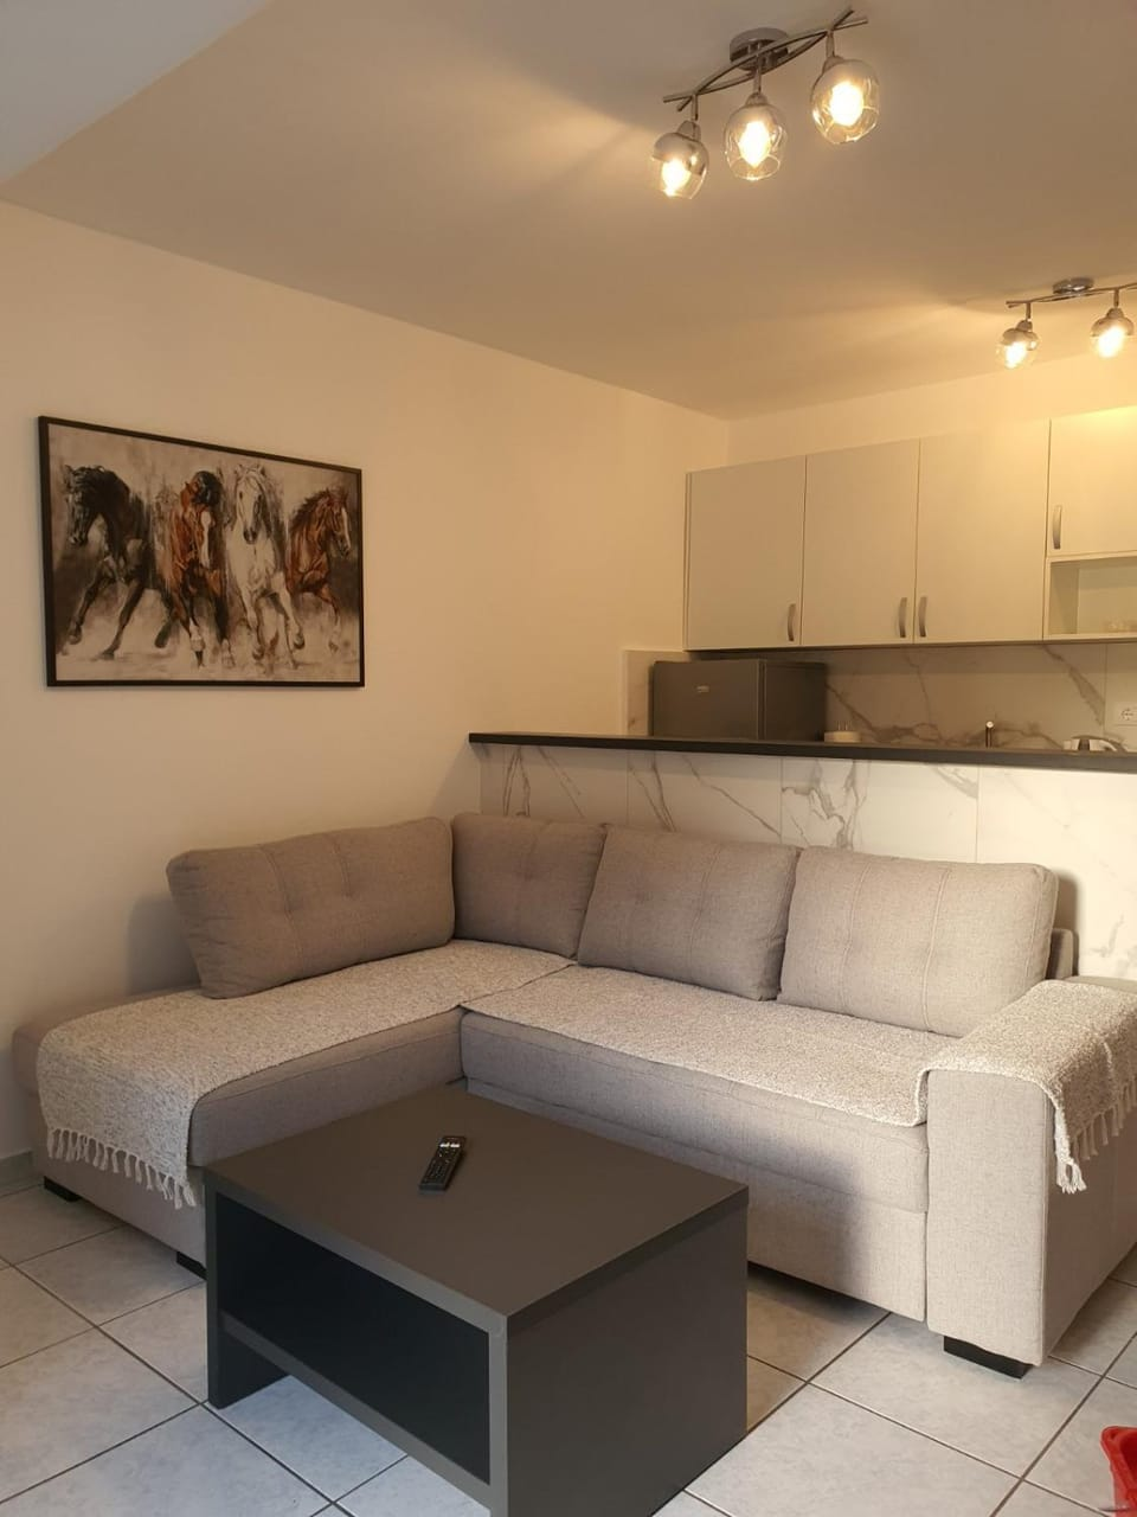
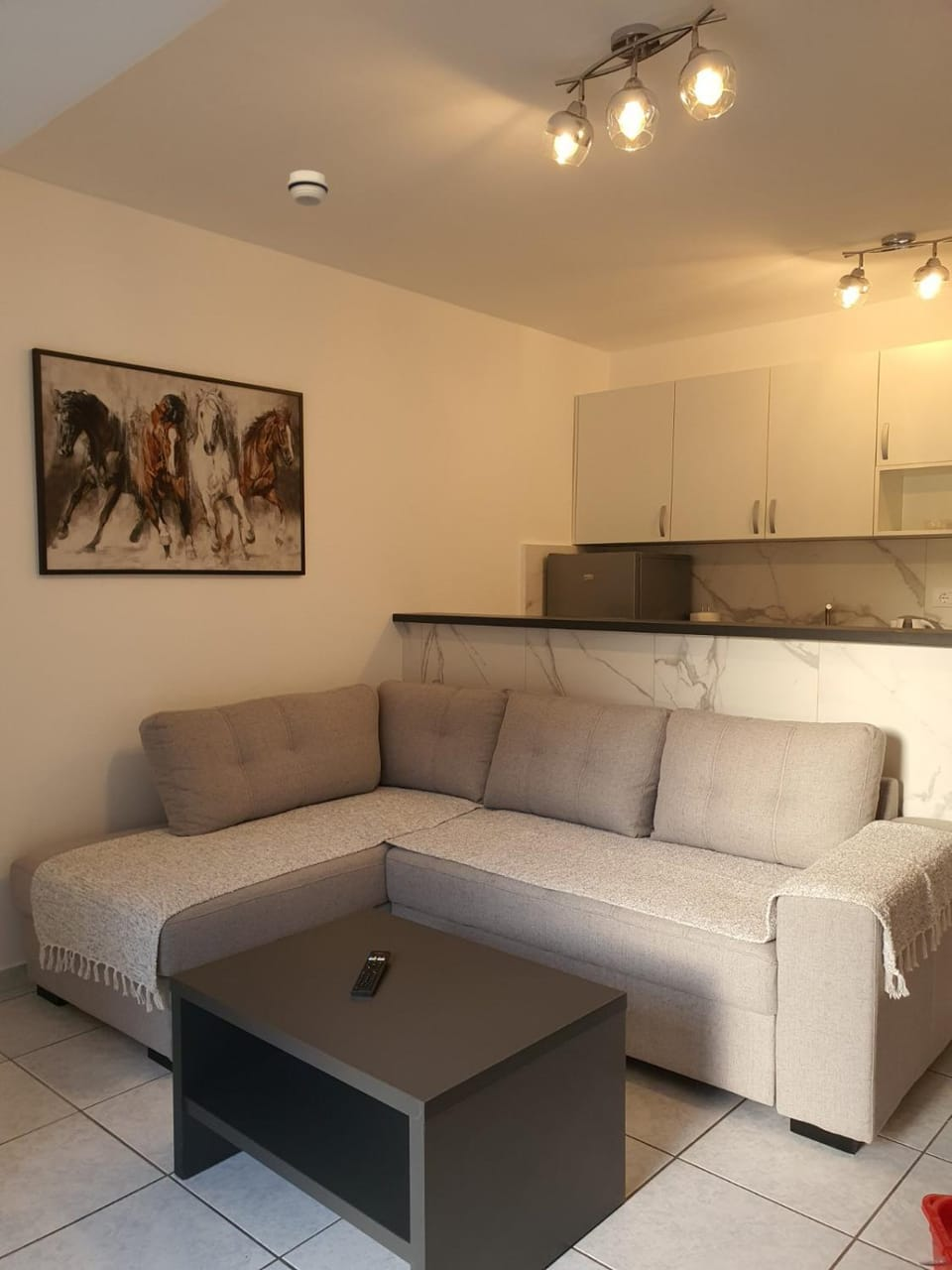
+ smoke detector (307, 189)
